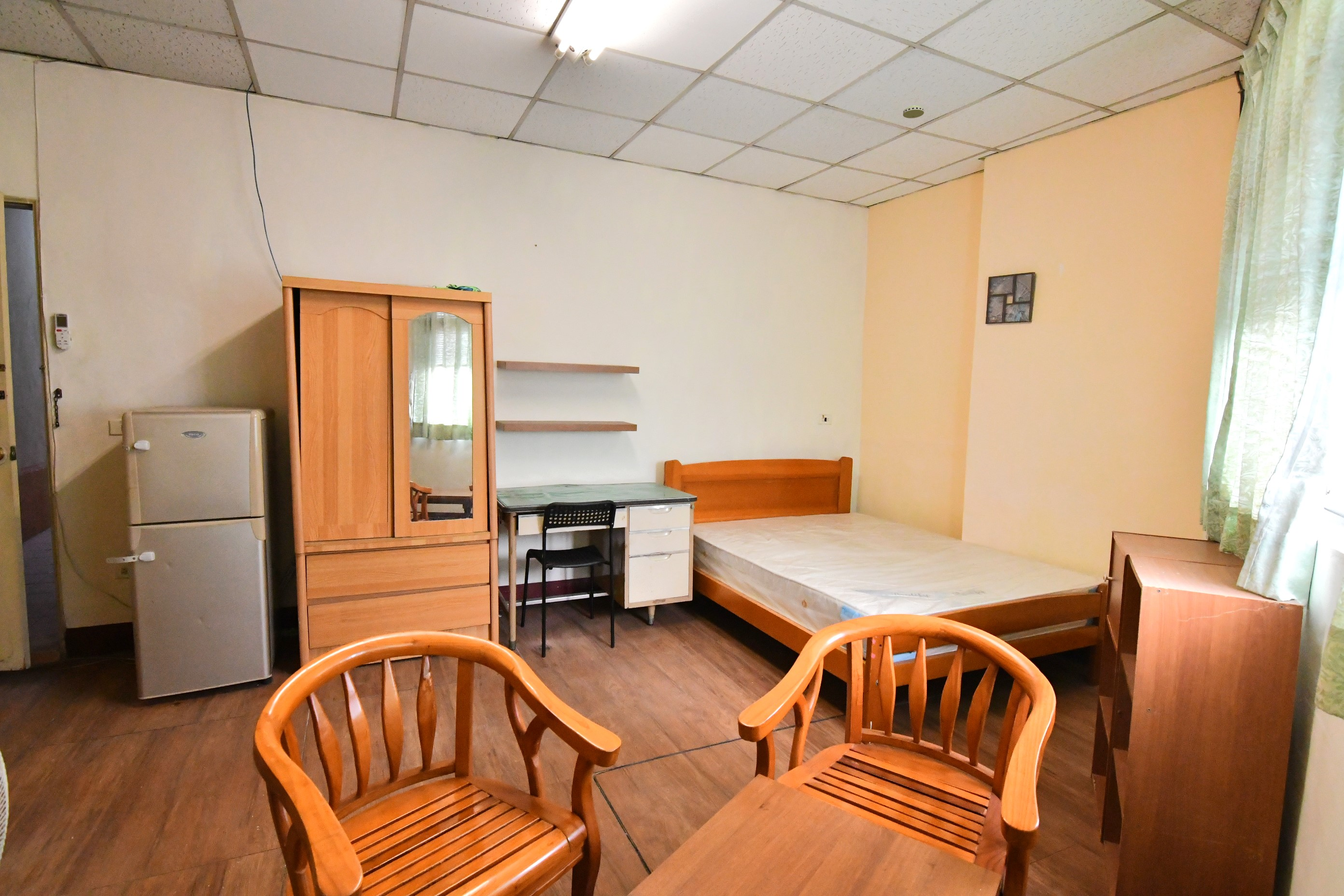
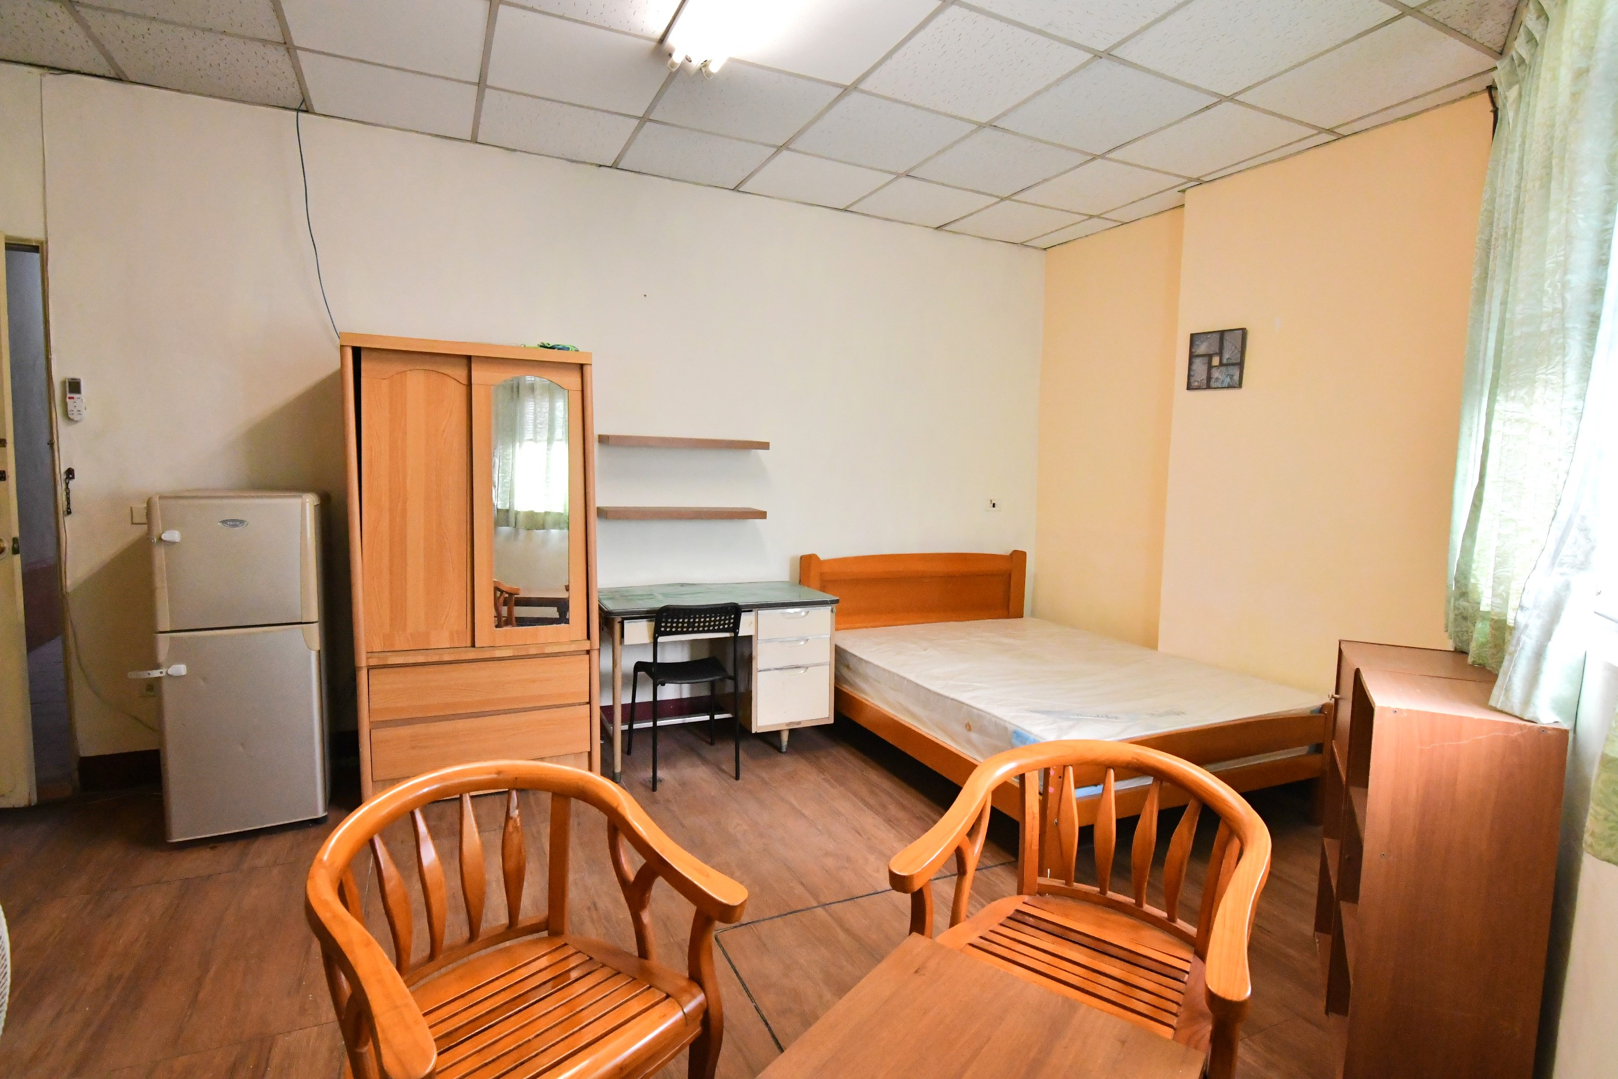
- smoke detector (913, 112)
